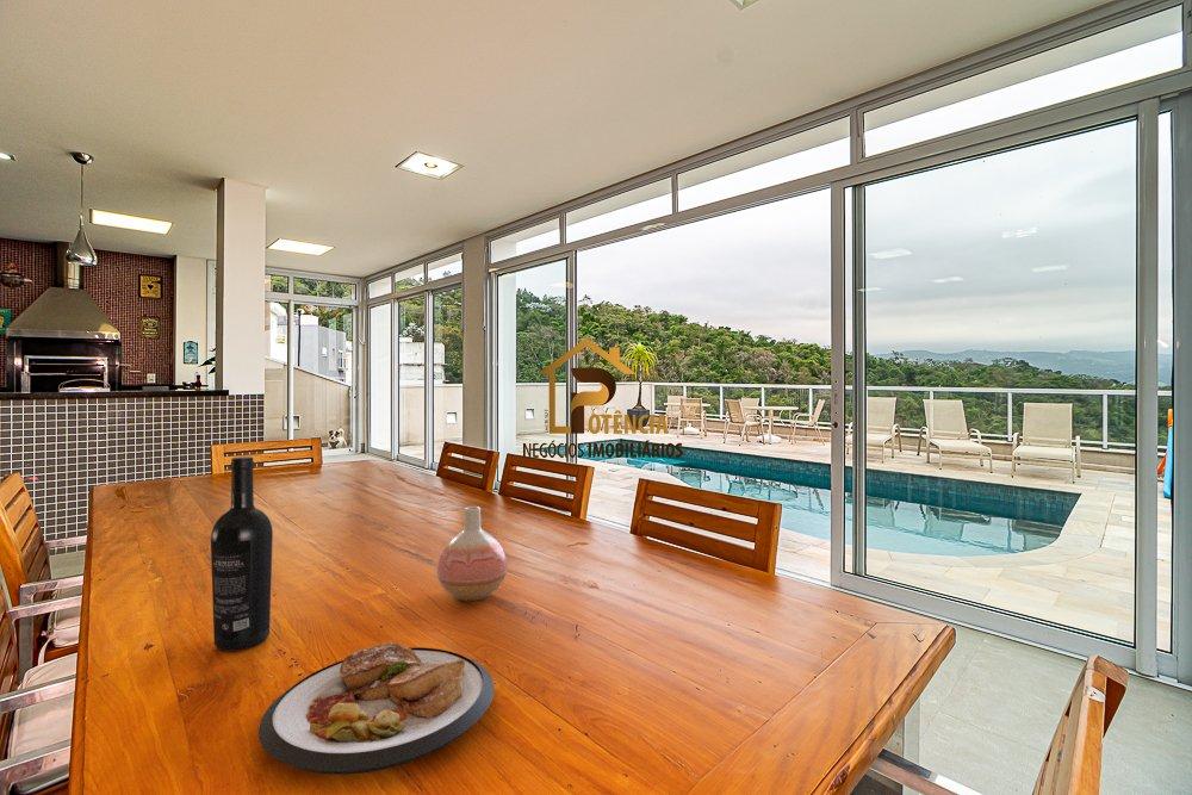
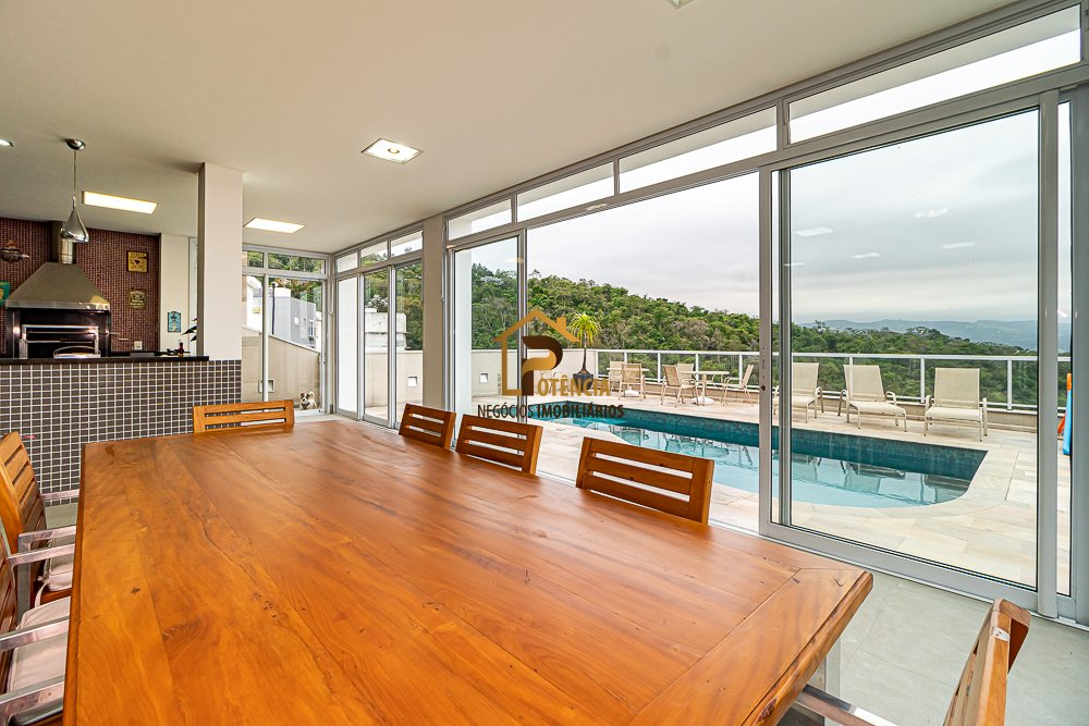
- wine bottle (242, 548)
- plate (384, 692)
- vase (472, 552)
